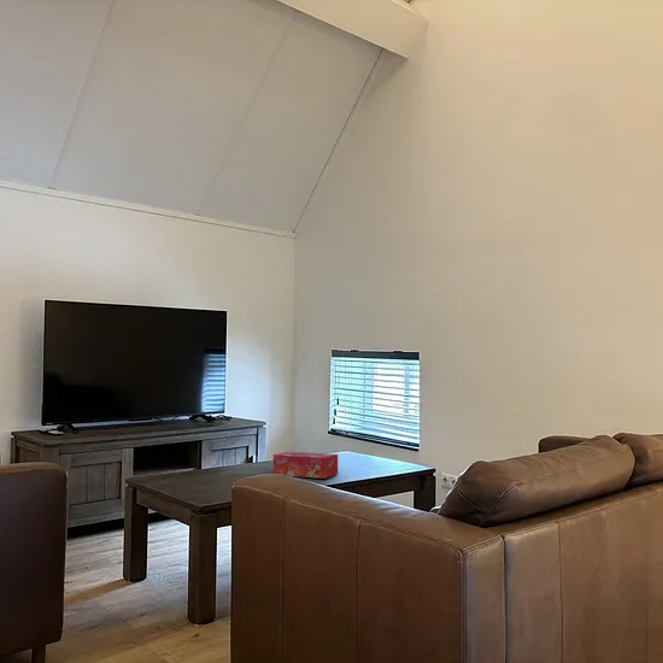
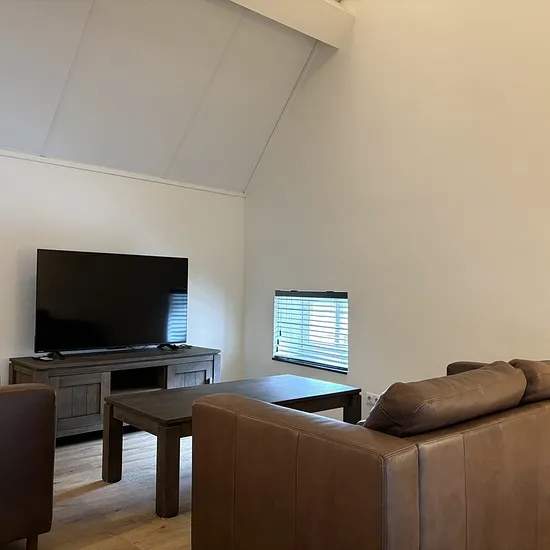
- tissue box (305, 464)
